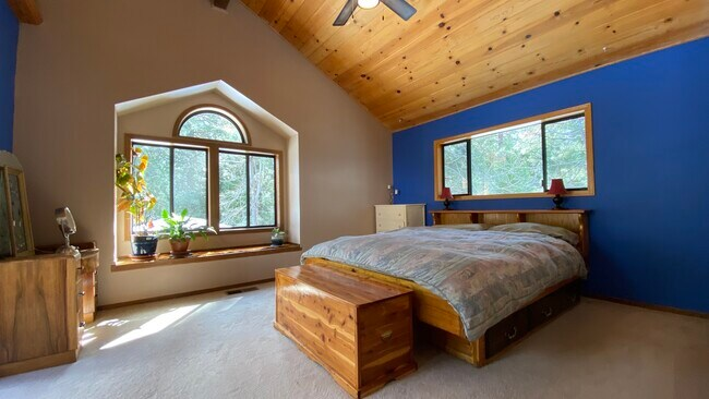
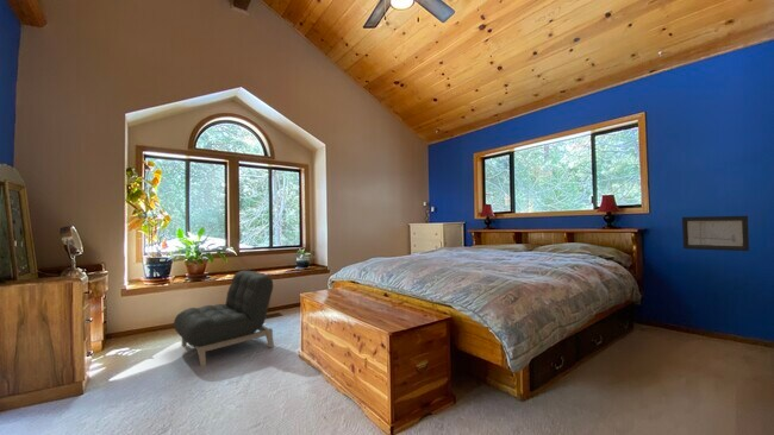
+ armchair (224, 310)
+ wall art (713, 233)
